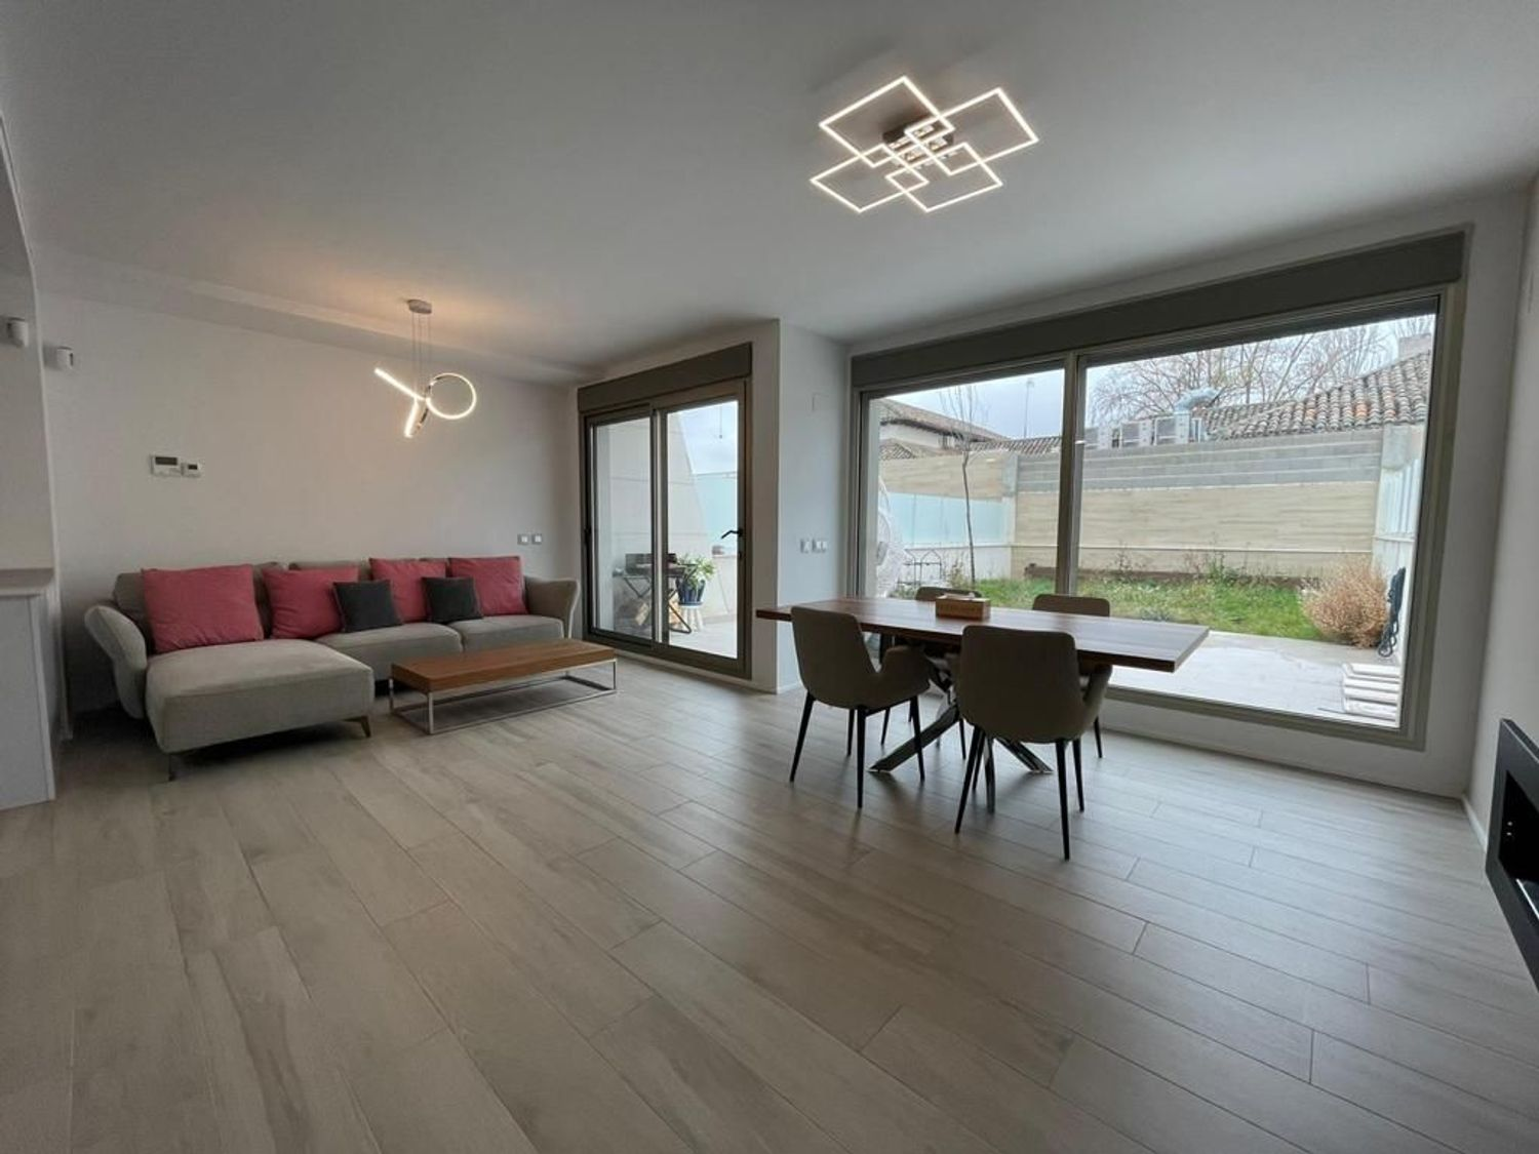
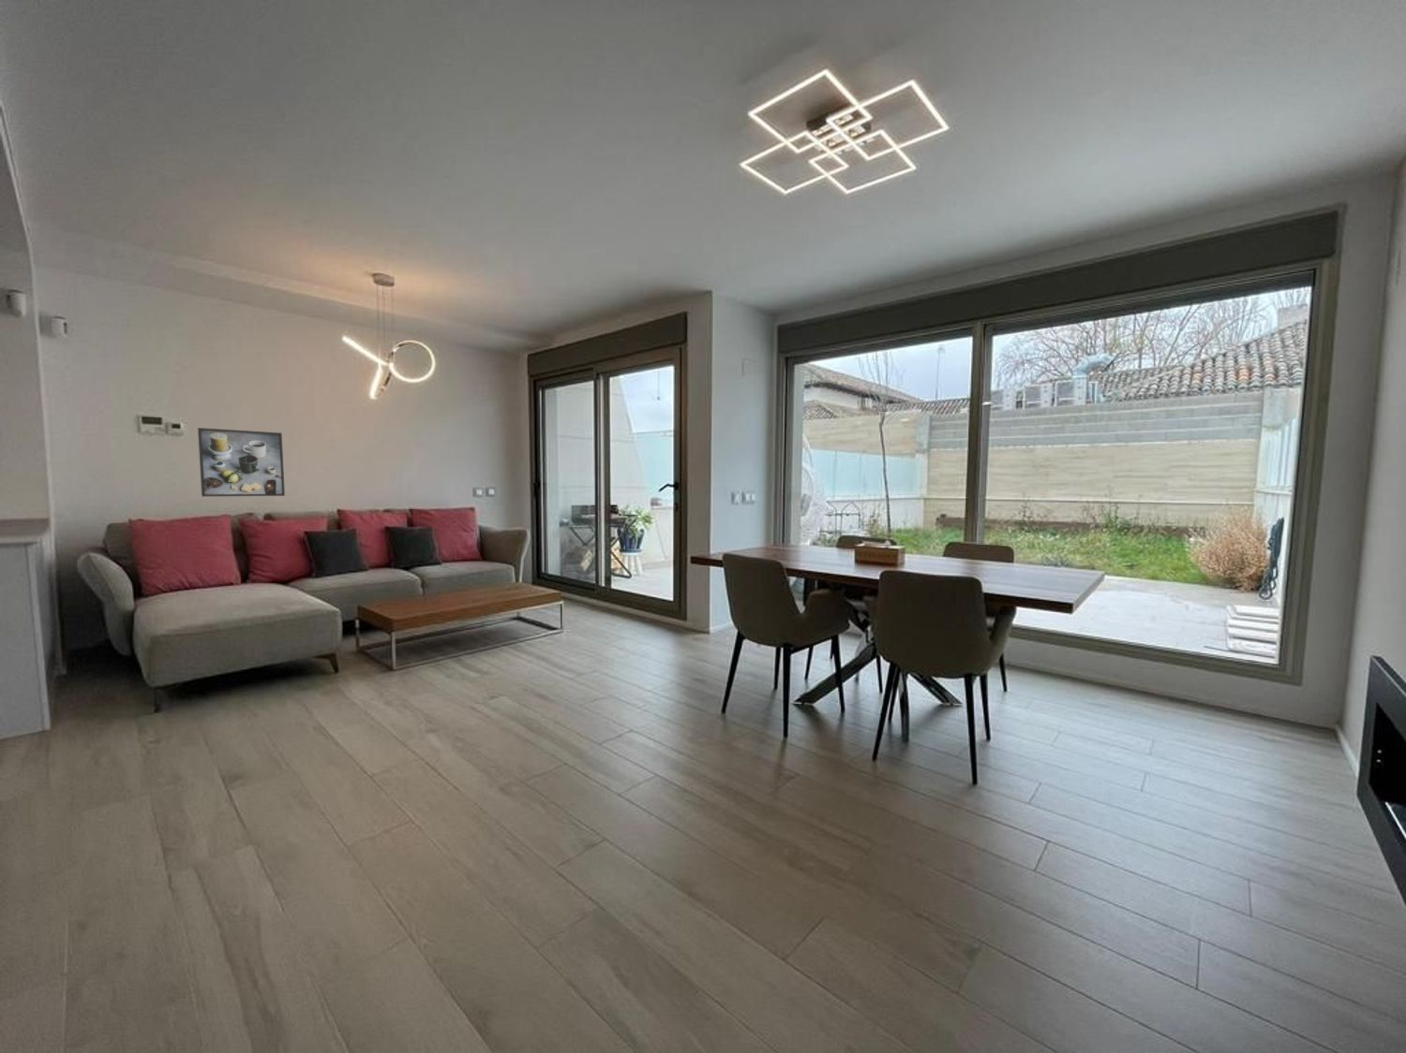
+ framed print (242, 463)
